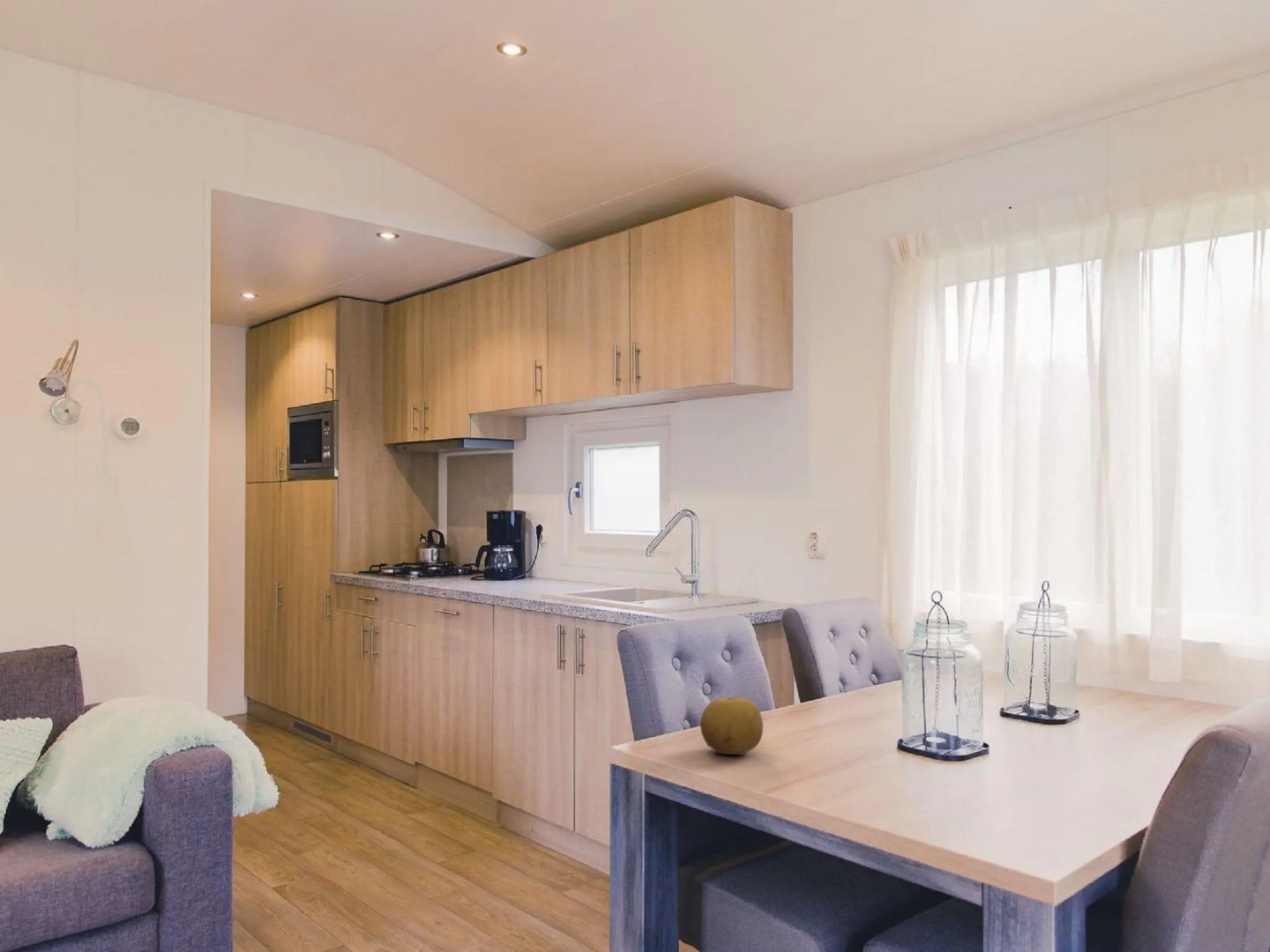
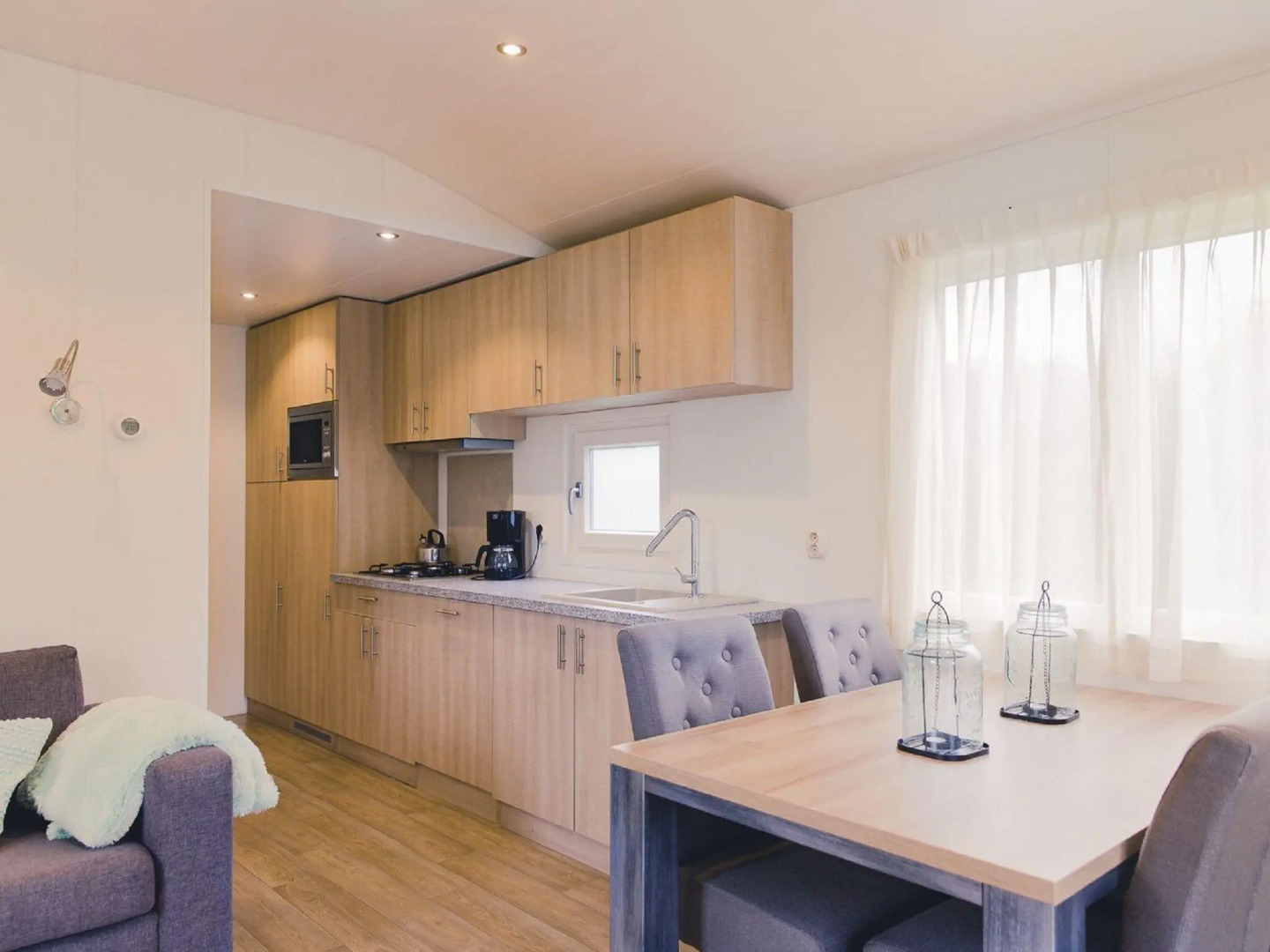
- fruit (731, 725)
